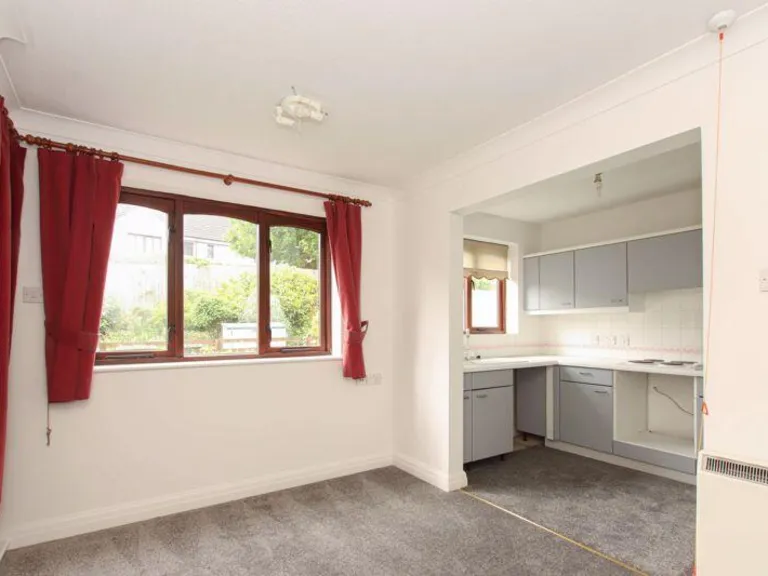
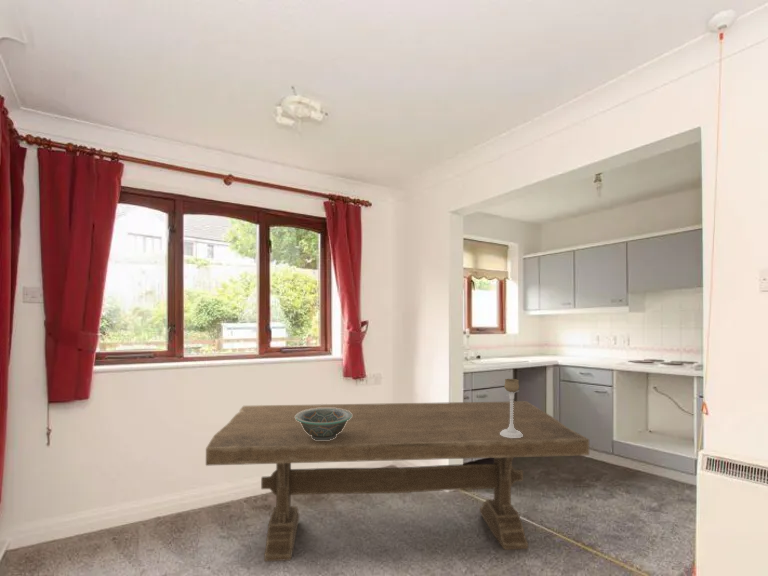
+ decorative bowl (323, 425)
+ dining table (393, 477)
+ candle holder (511, 406)
